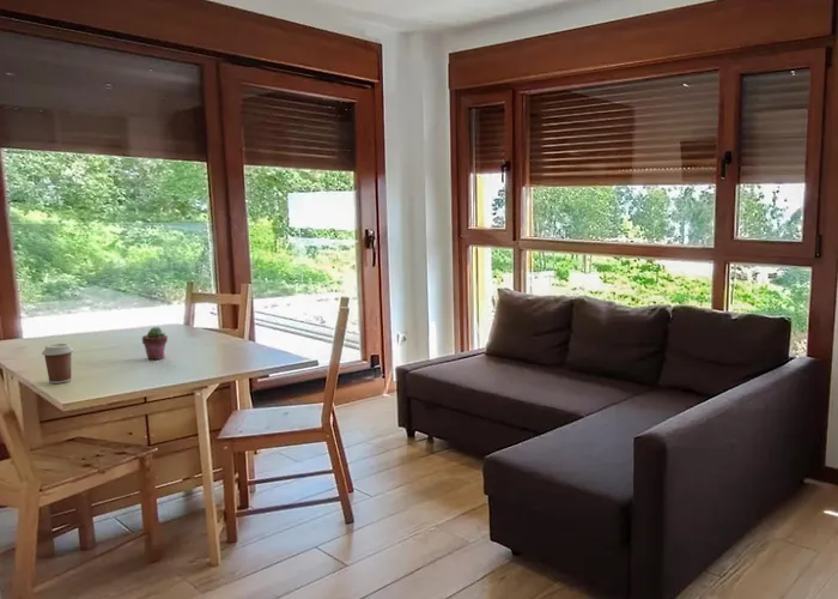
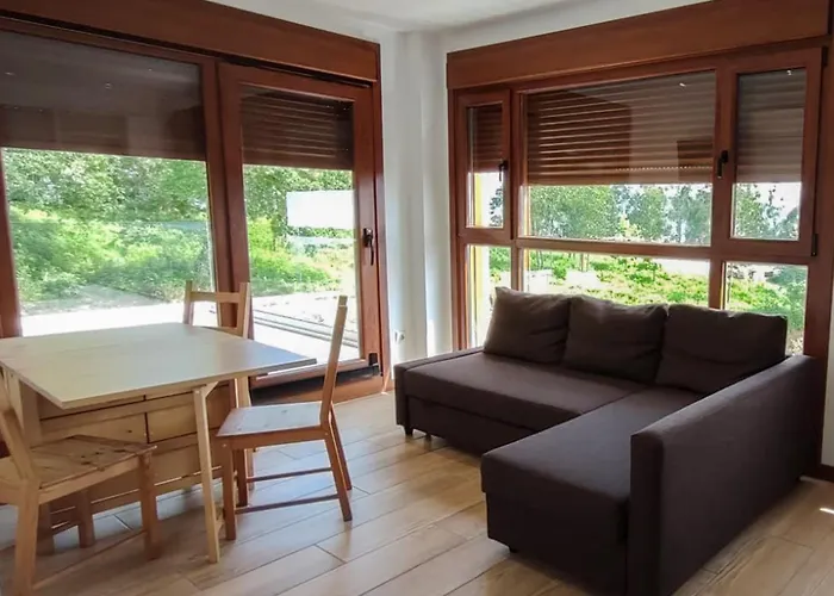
- potted succulent (154, 341)
- coffee cup (59, 363)
